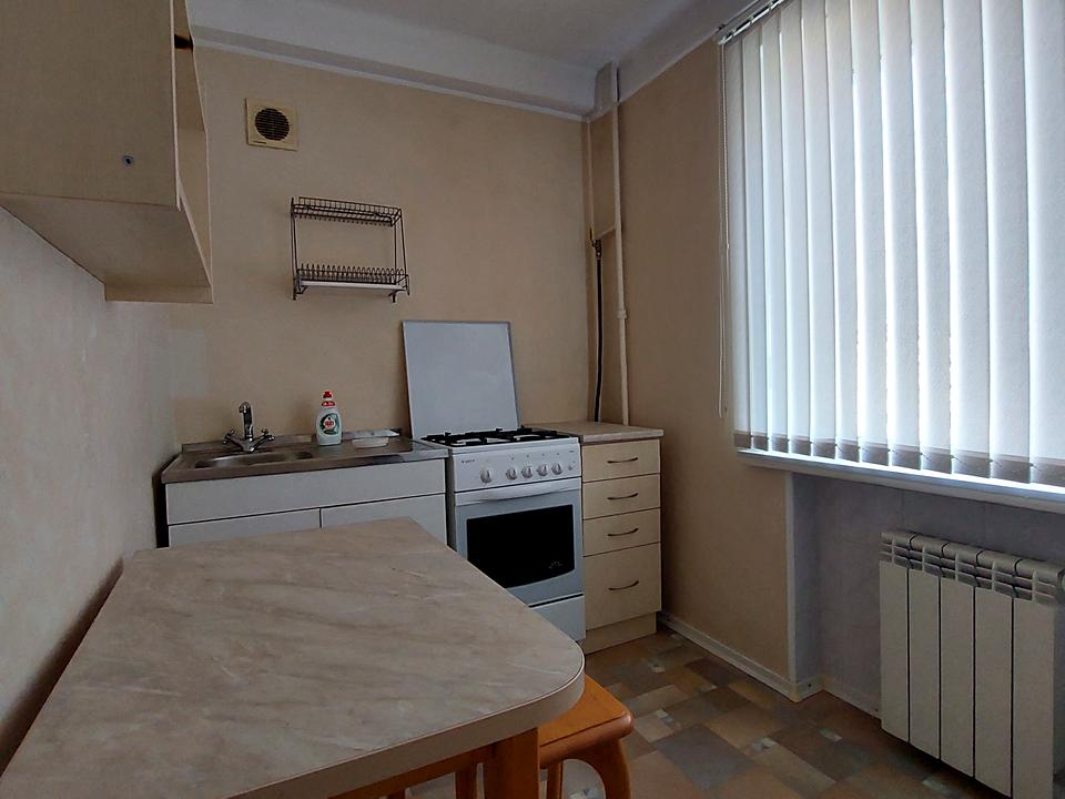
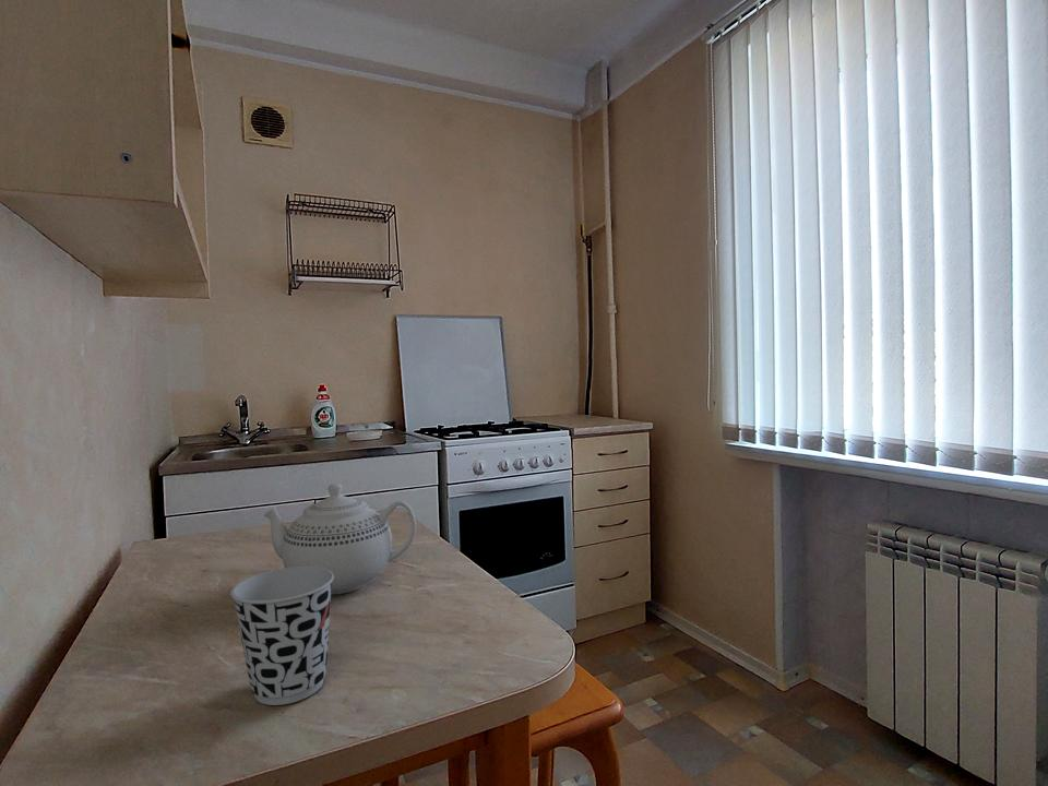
+ teapot (340, 535)
+ cup (286, 634)
